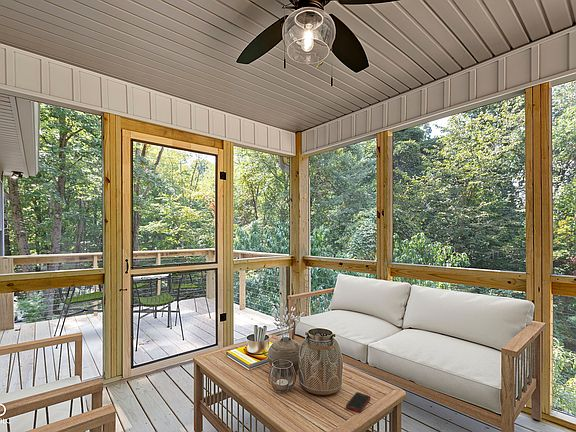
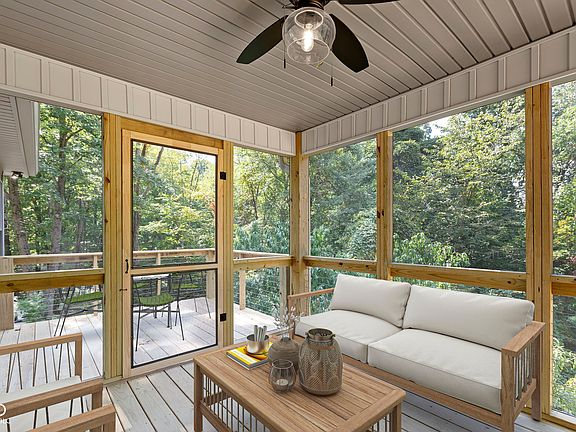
- cell phone (358, 401)
